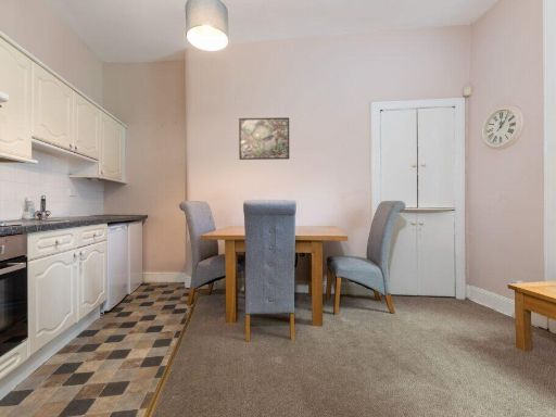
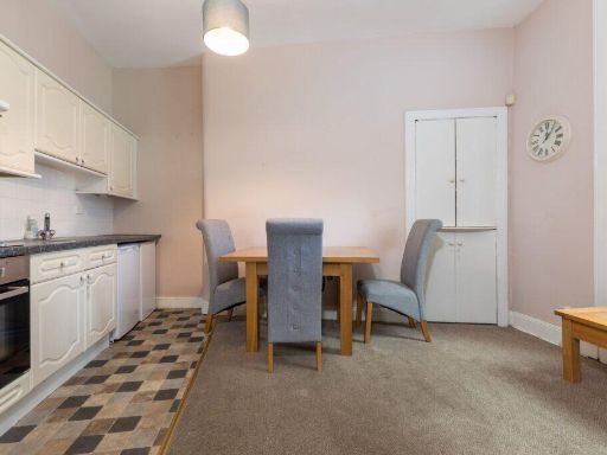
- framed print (264, 138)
